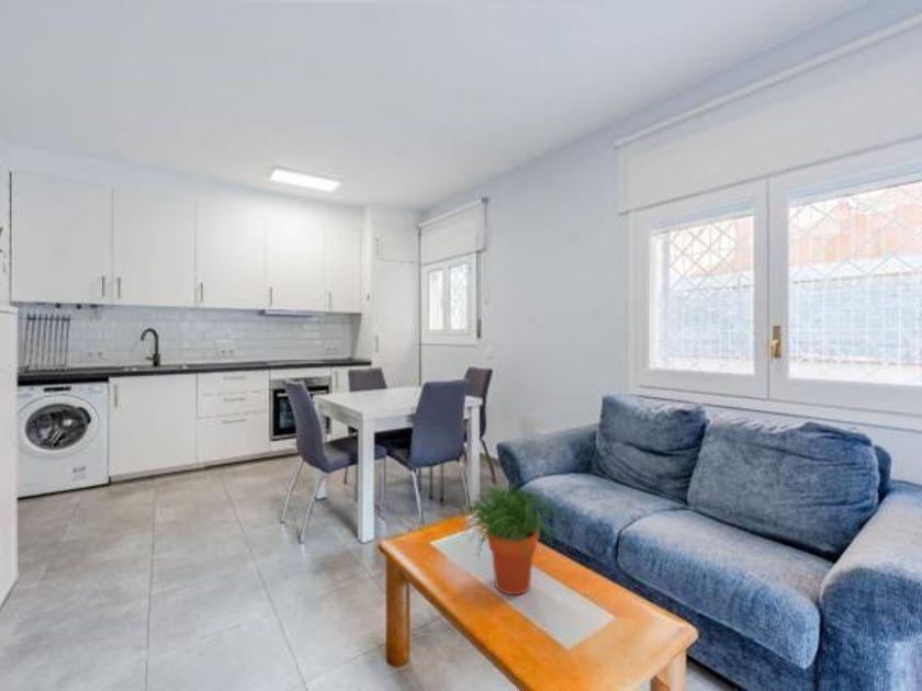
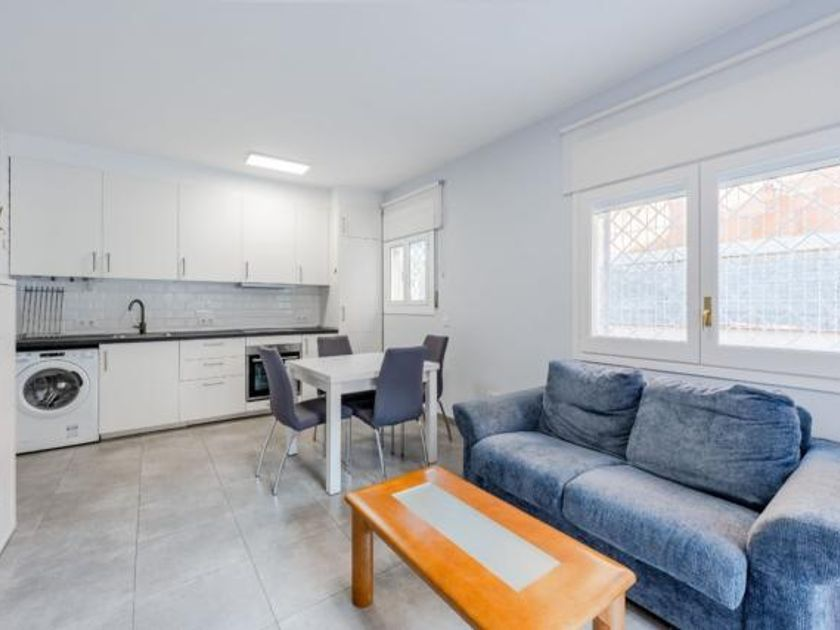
- potted plant (510, 535)
